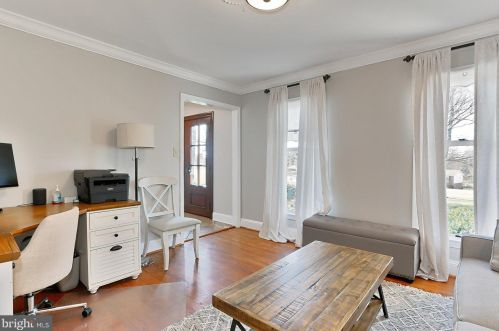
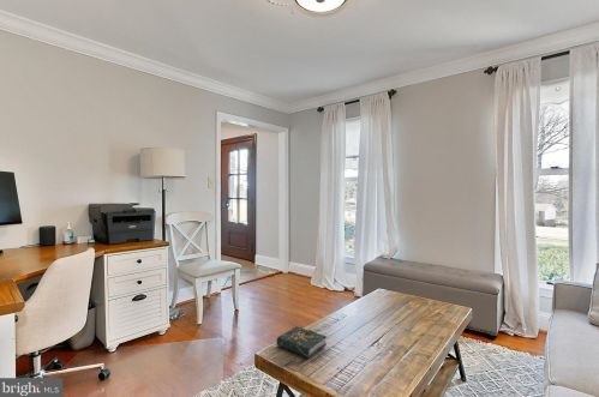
+ book (301, 341)
